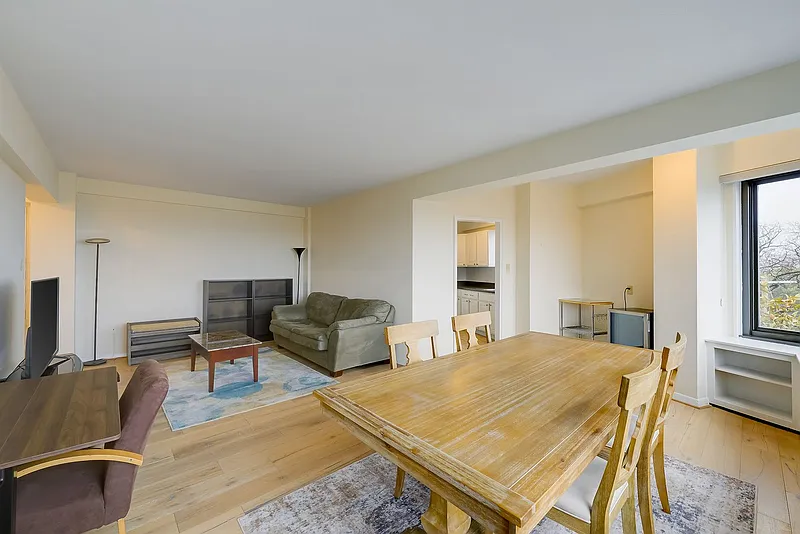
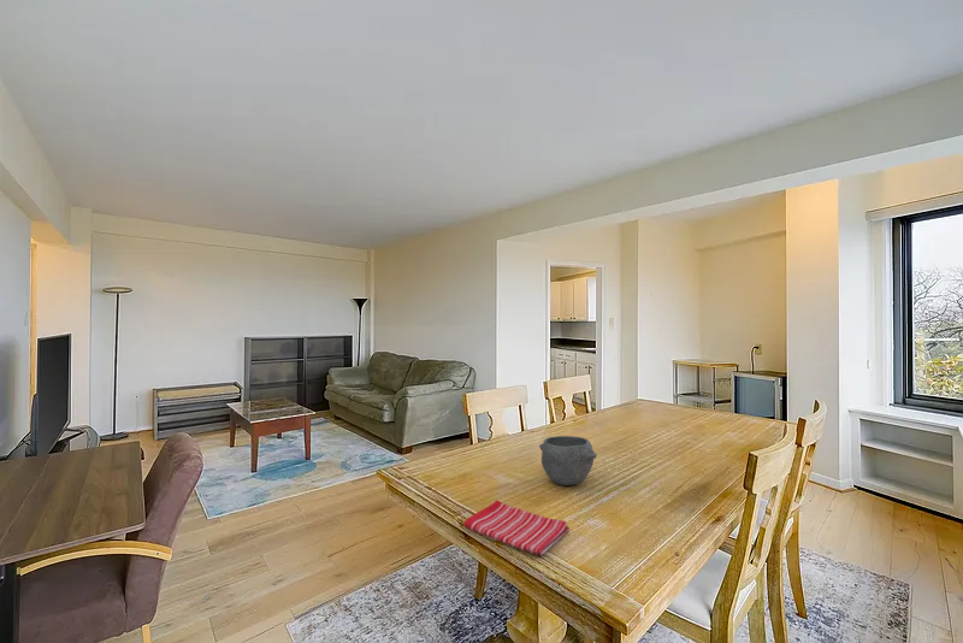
+ bowl (567, 460)
+ dish towel (515, 525)
